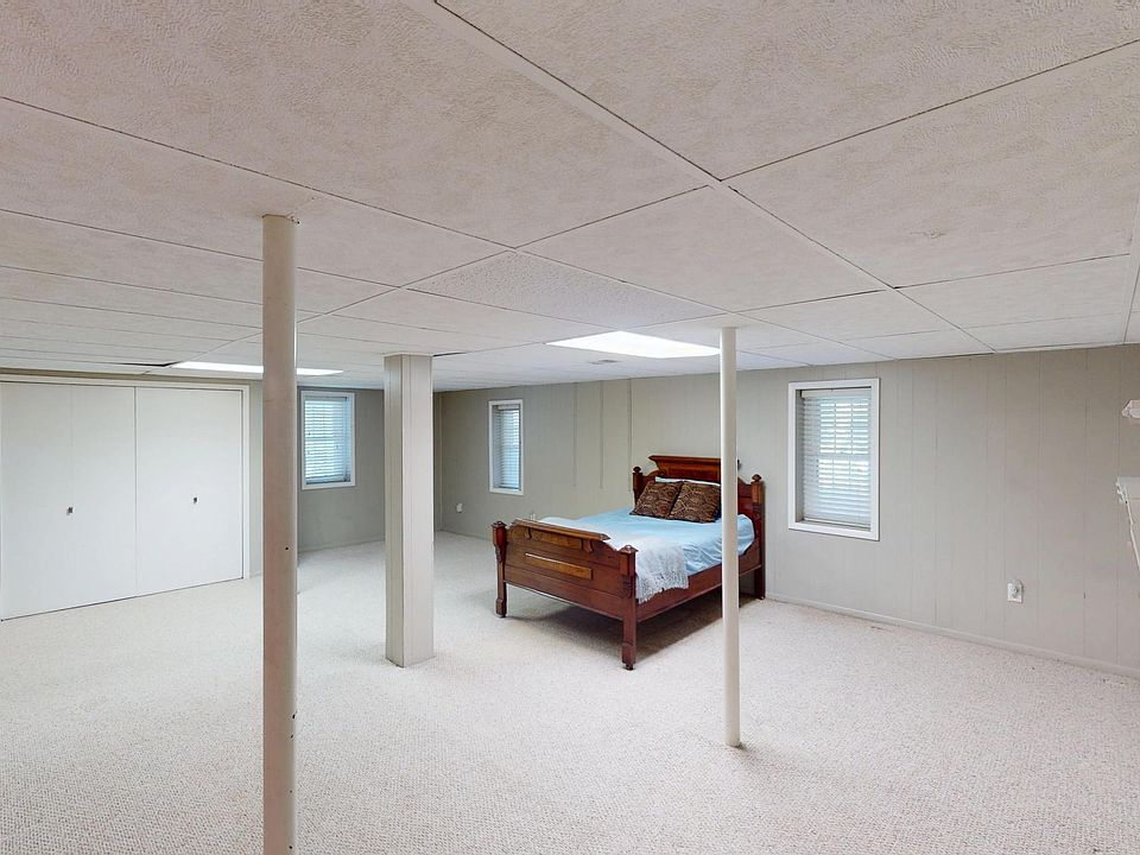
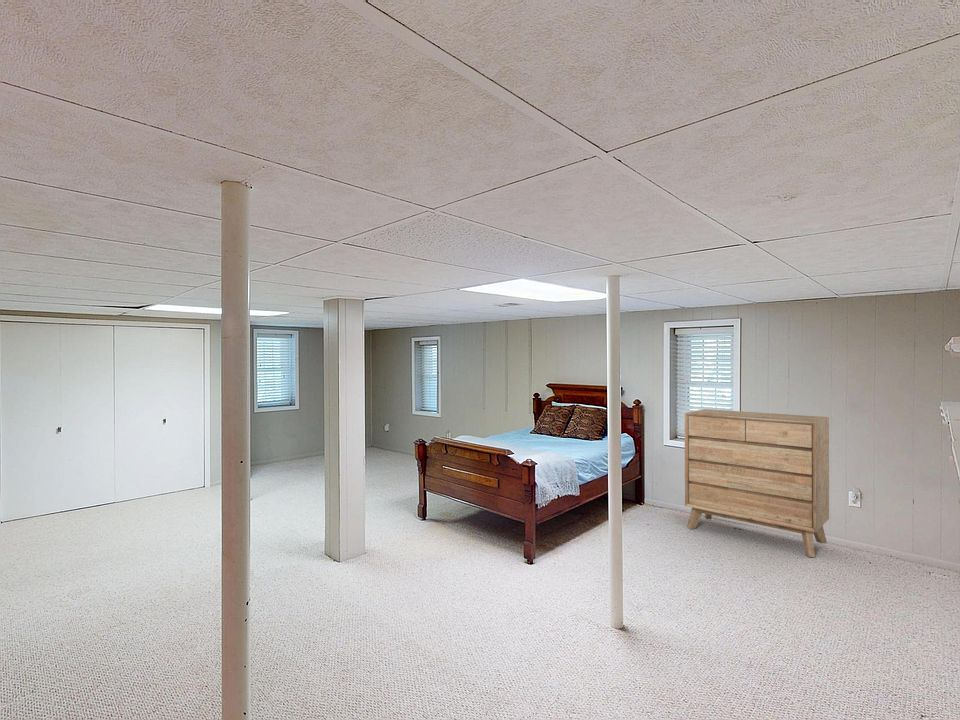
+ dresser (753, 475)
